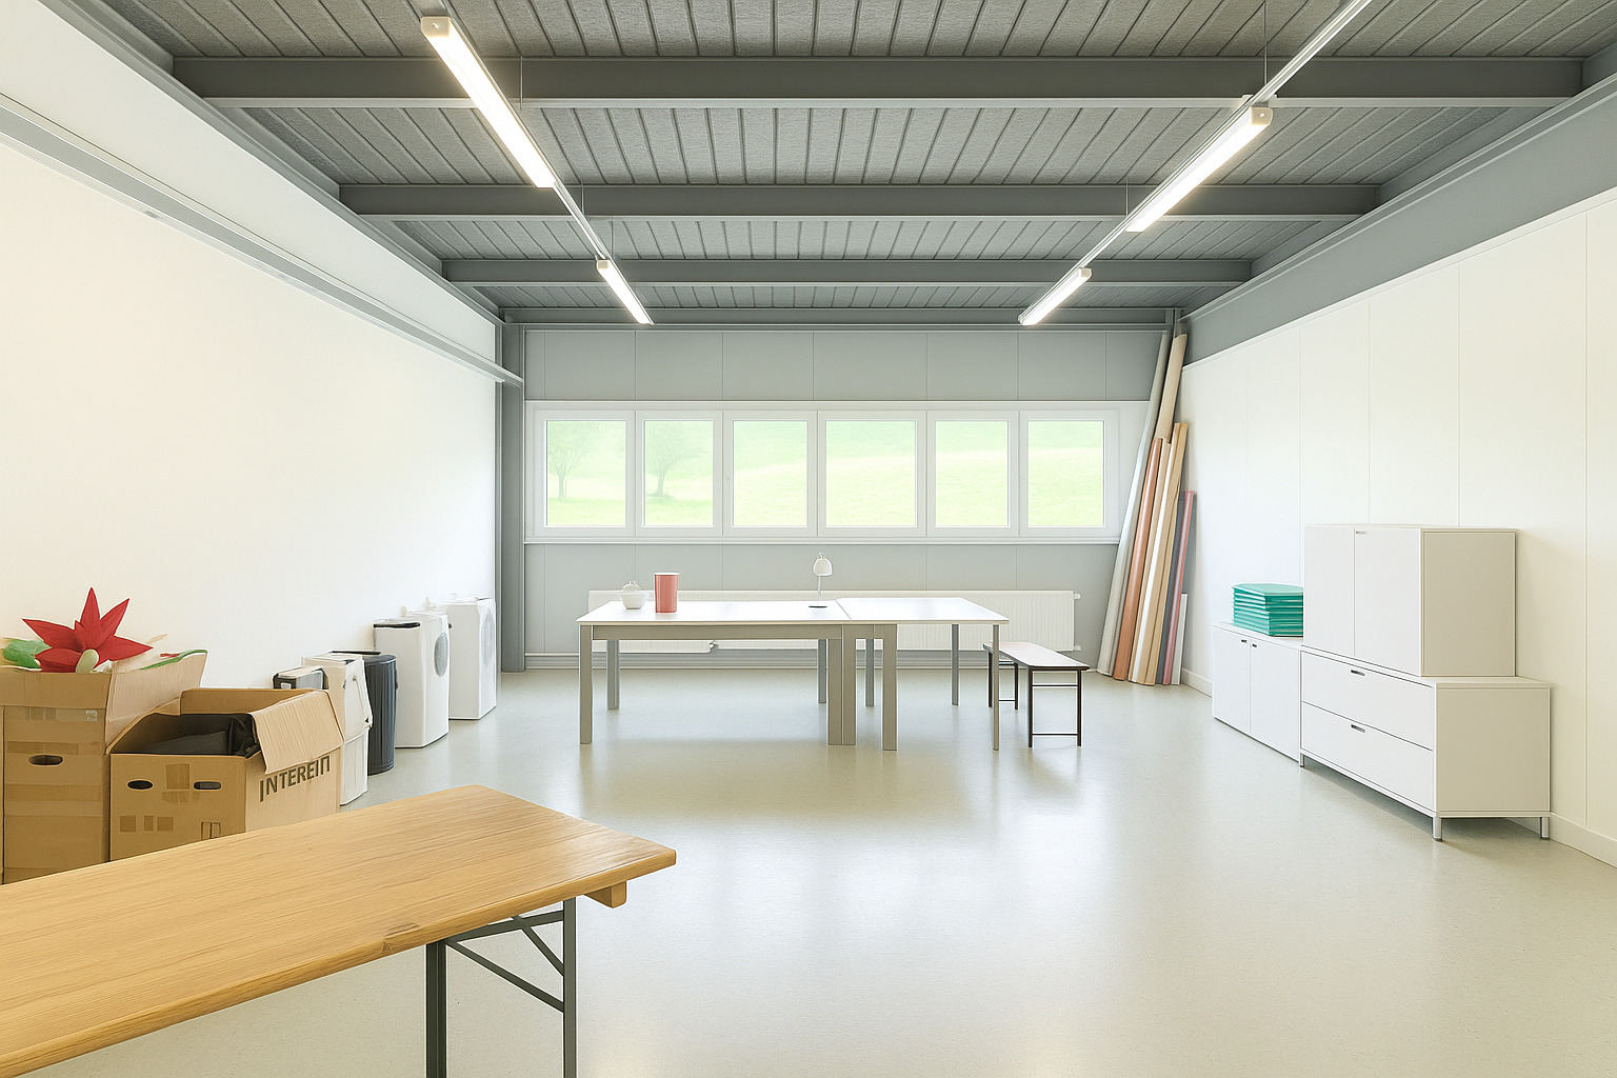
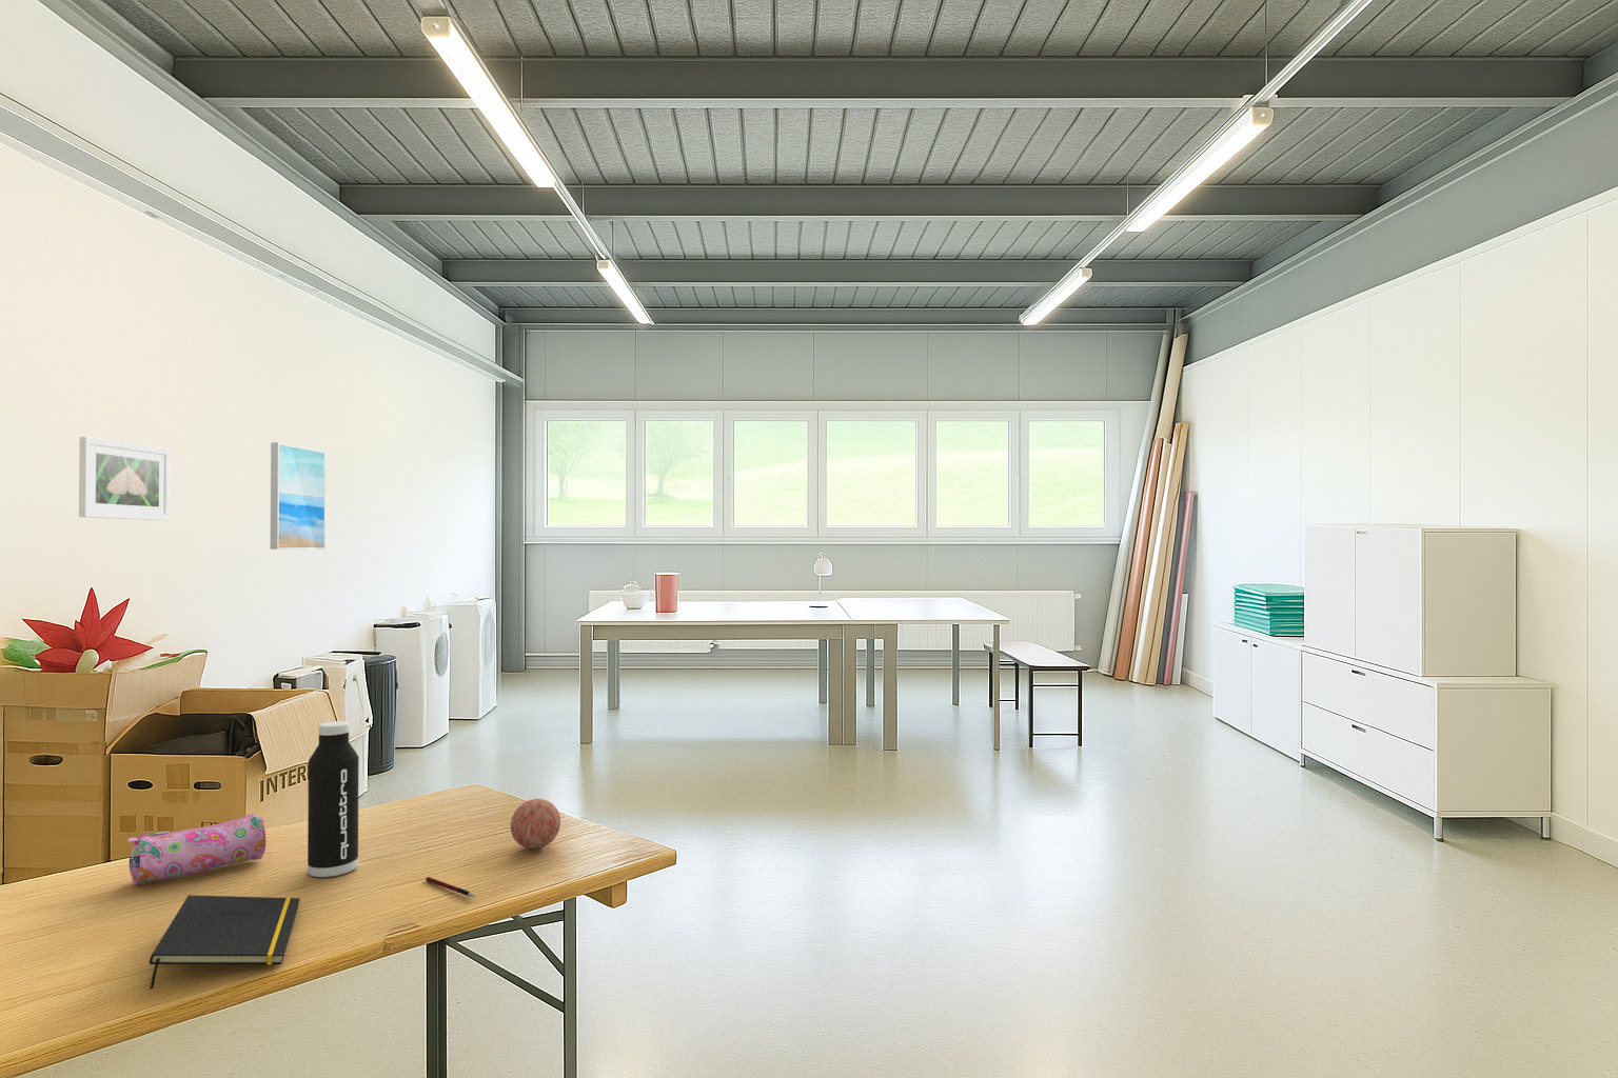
+ water bottle (332, 796)
+ decorative ball (535, 823)
+ pen (450, 887)
+ wall art (299, 498)
+ notepad (231, 928)
+ pencil case (197, 847)
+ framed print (128, 481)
